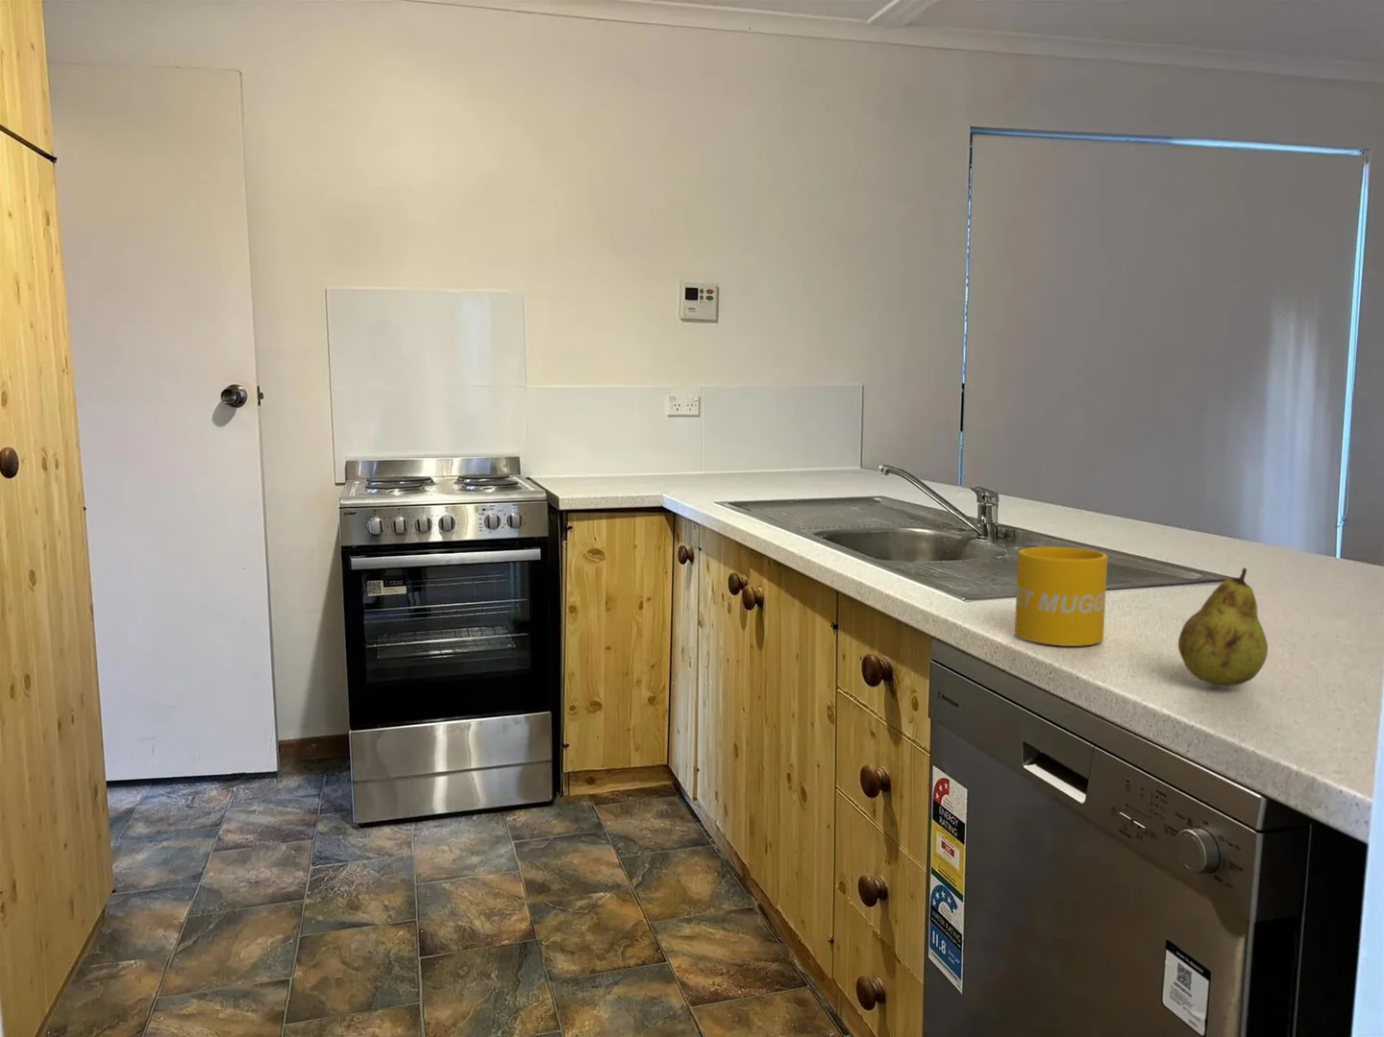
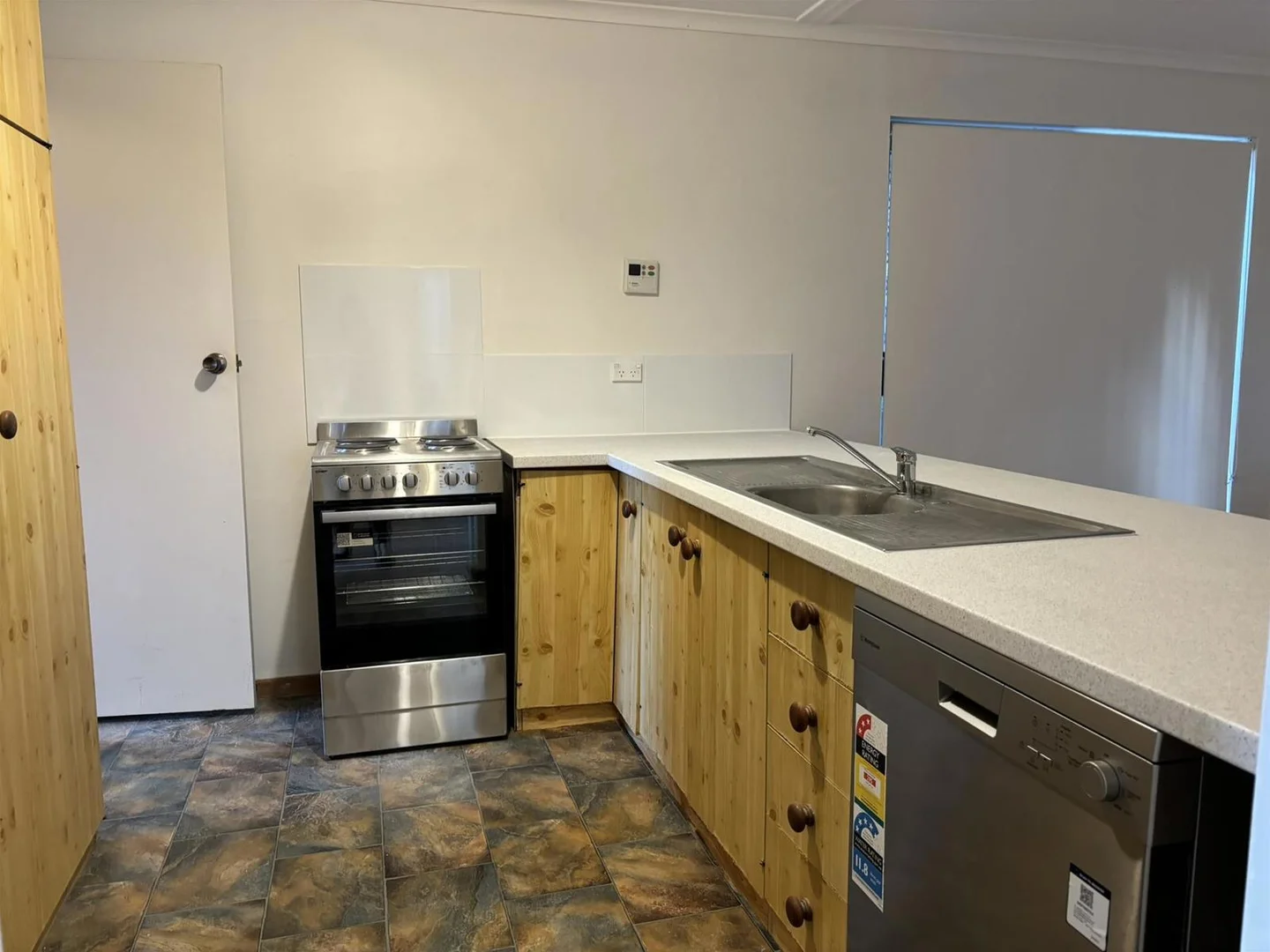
- fruit (1222, 625)
- mug (1058, 590)
